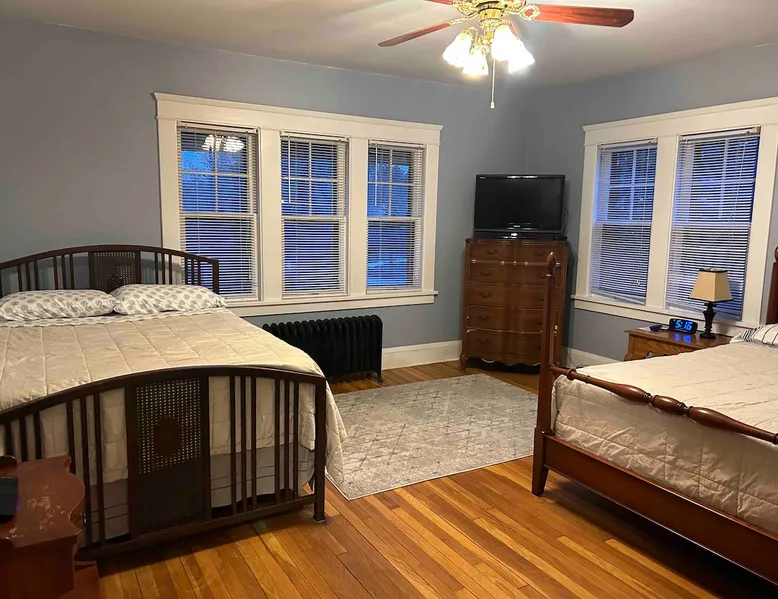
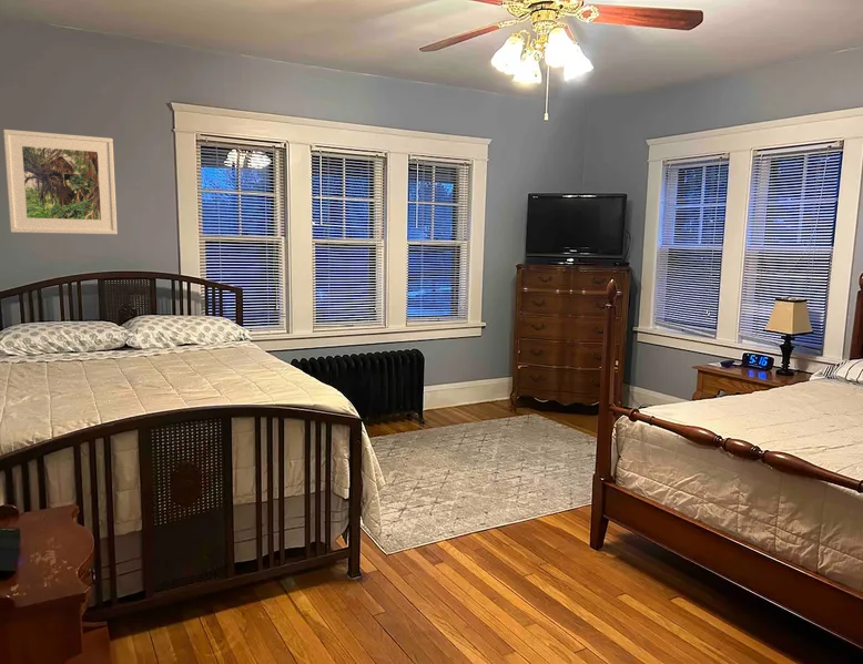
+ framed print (62, 184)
